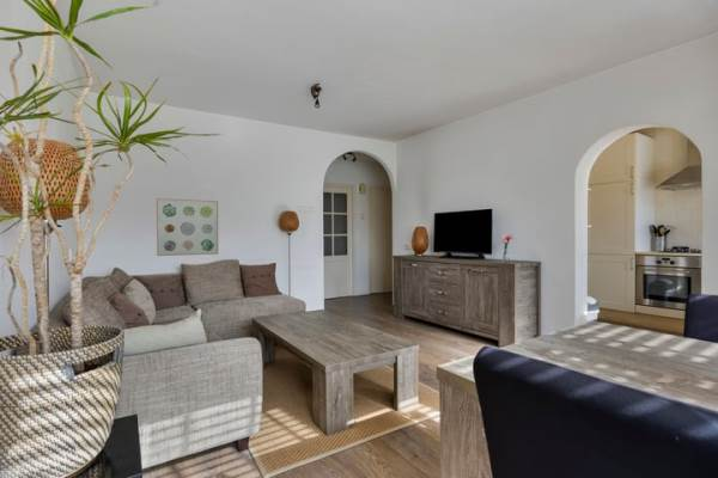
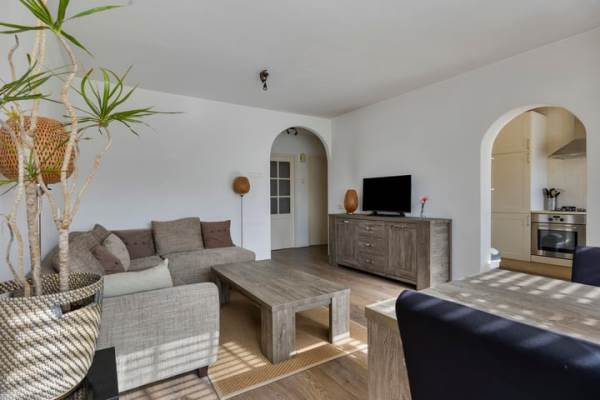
- wall art (188, 227)
